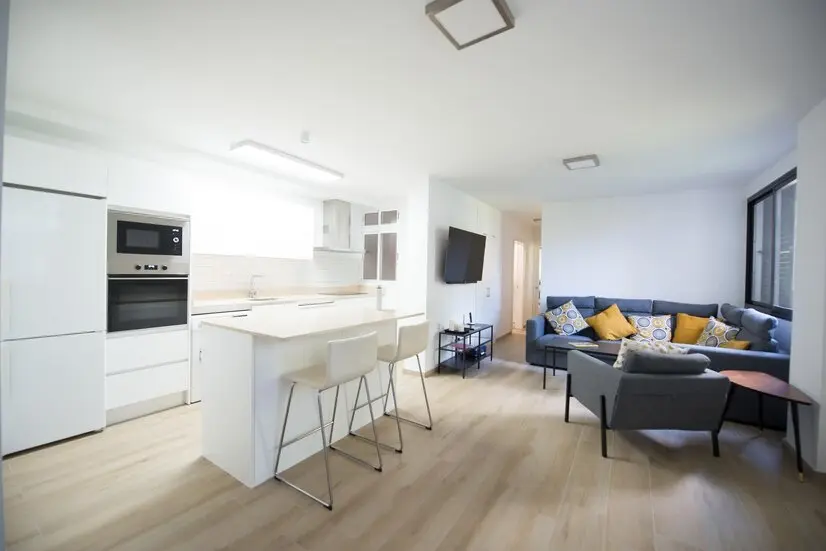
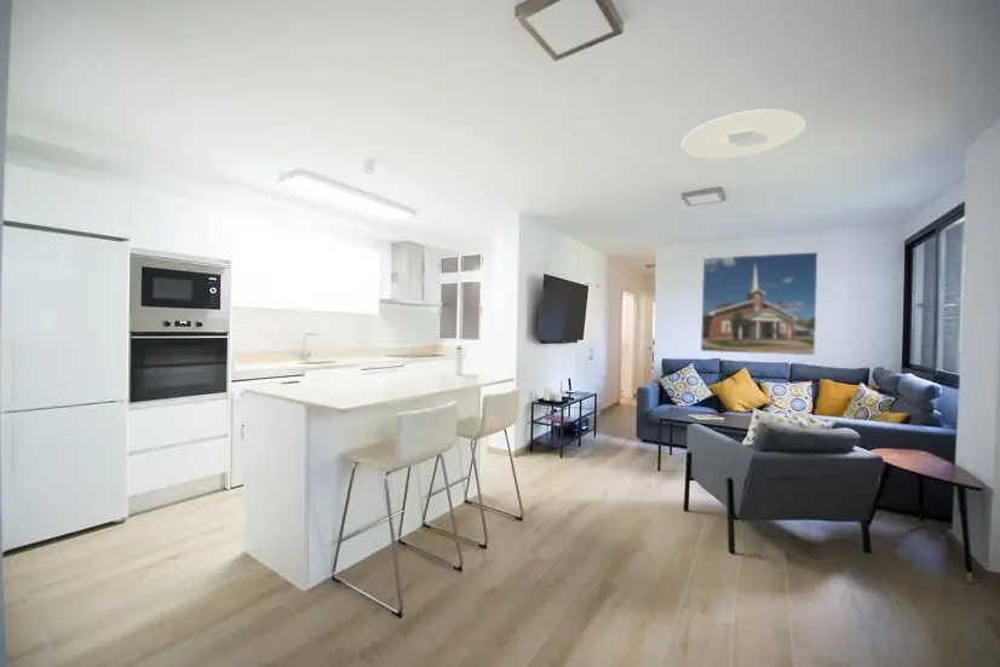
+ ceiling light (740, 131)
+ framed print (755, 304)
